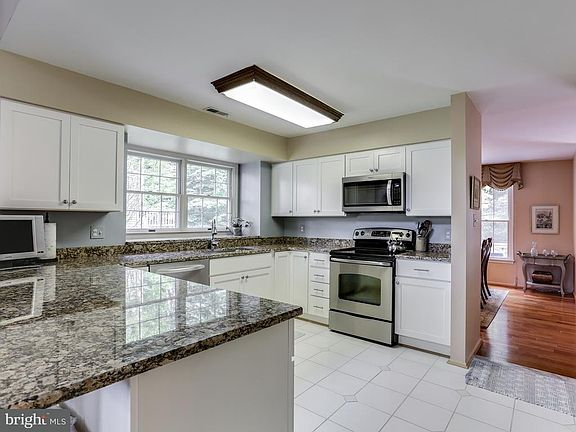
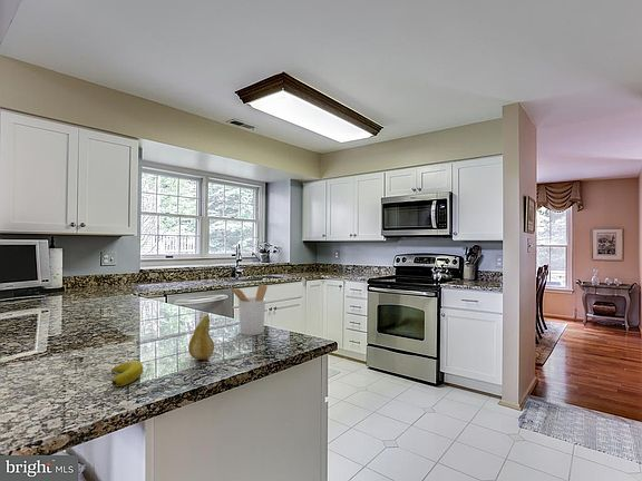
+ fruit (201, 336)
+ utensil holder (246, 308)
+ banana (126, 371)
